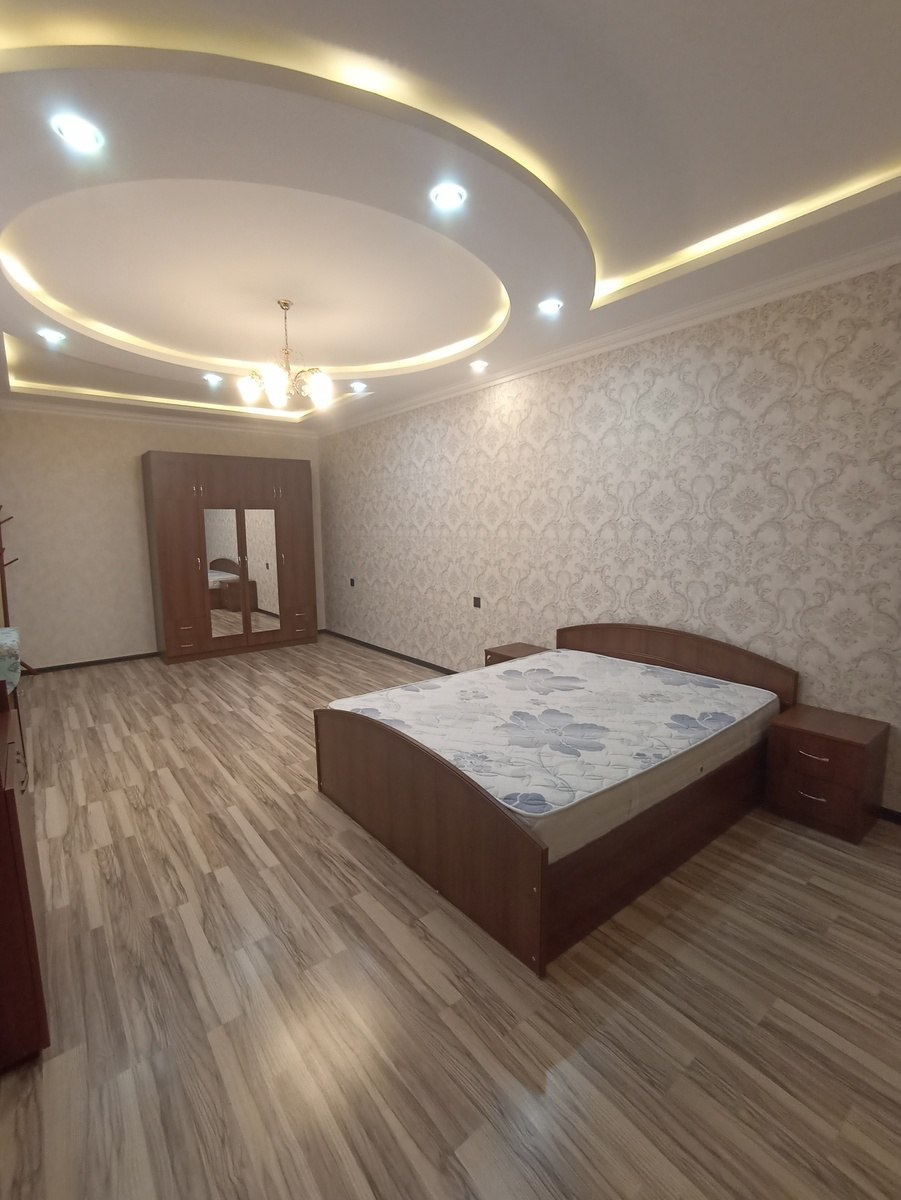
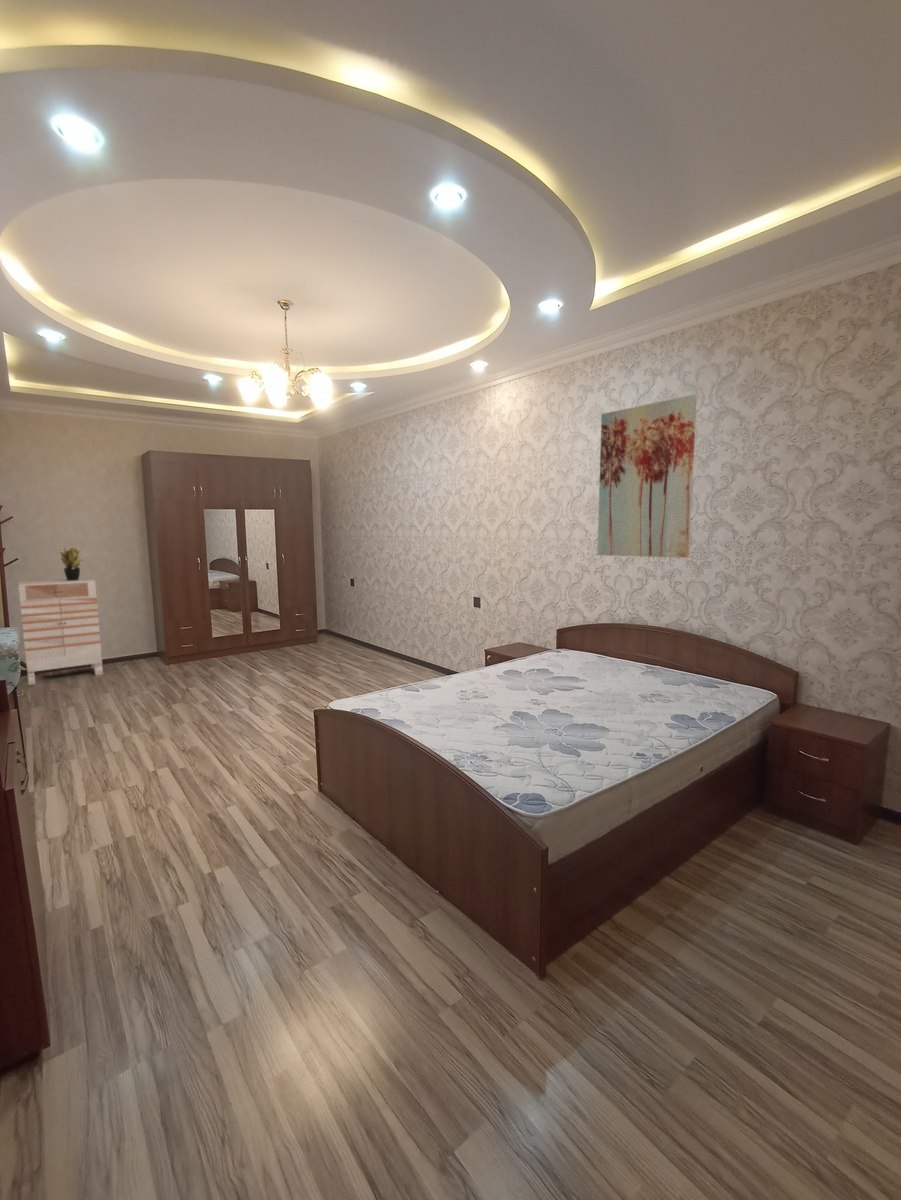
+ dresser (61, 628)
+ potted plant (72, 561)
+ wall art (642, 482)
